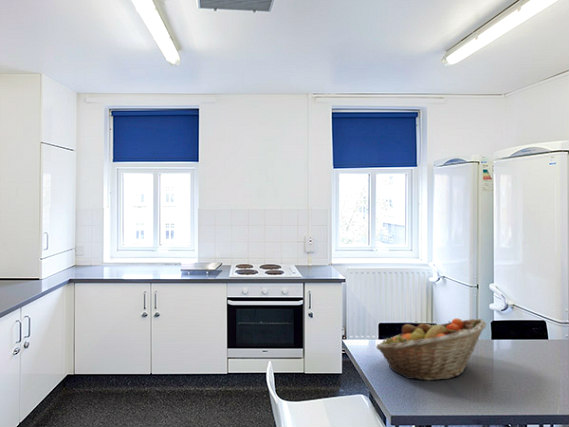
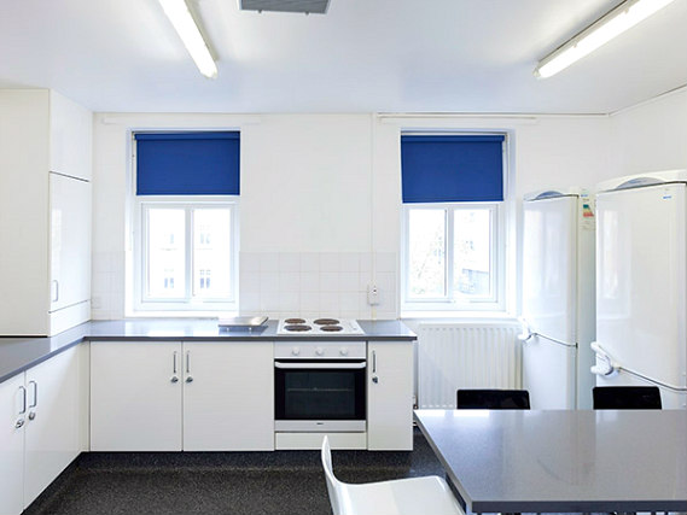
- fruit basket (431, 342)
